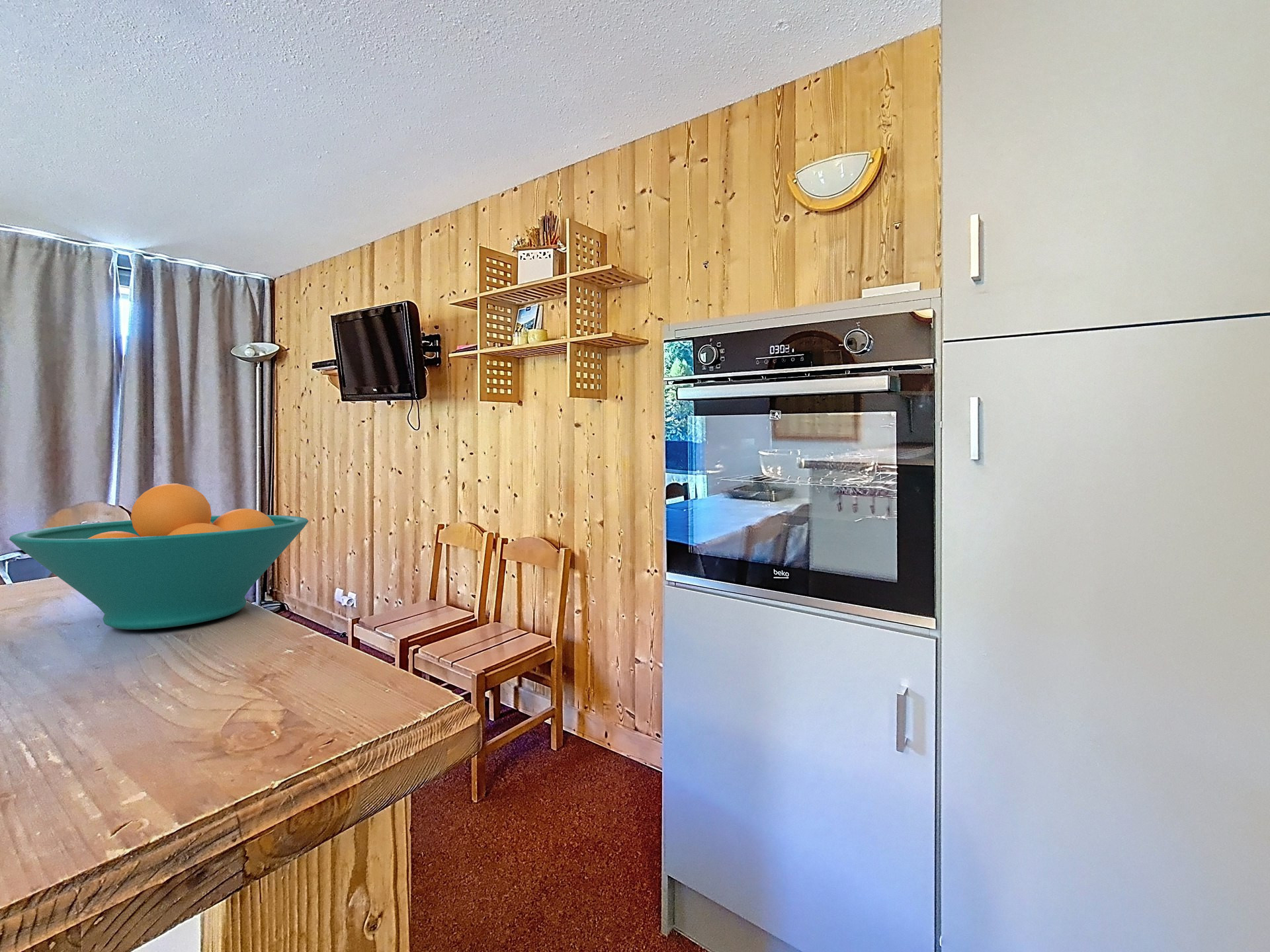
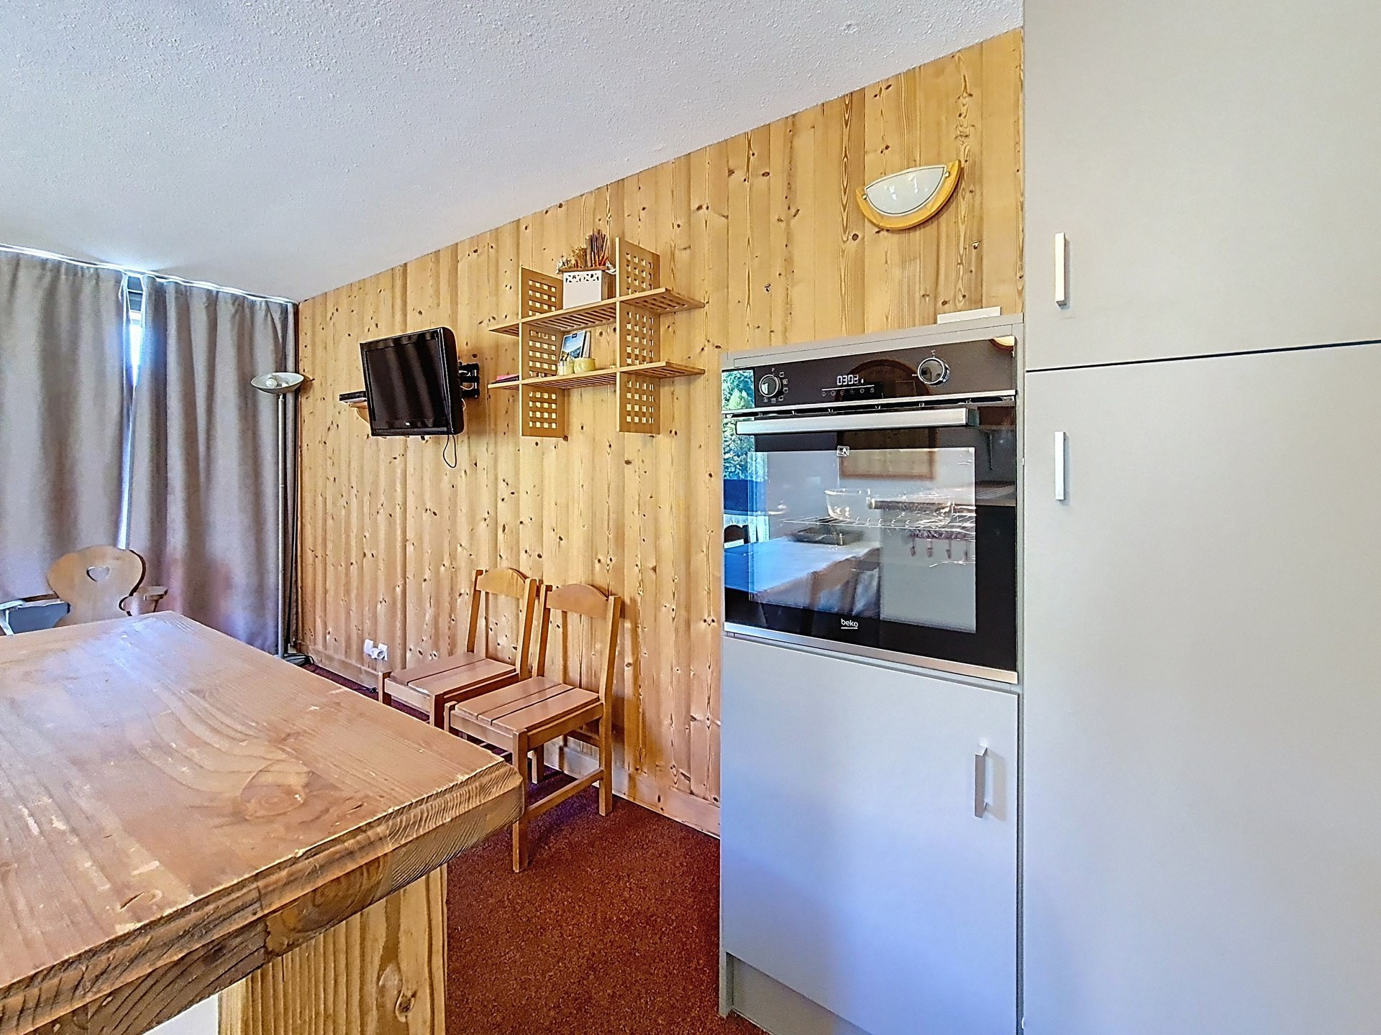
- fruit bowl (177, 550)
